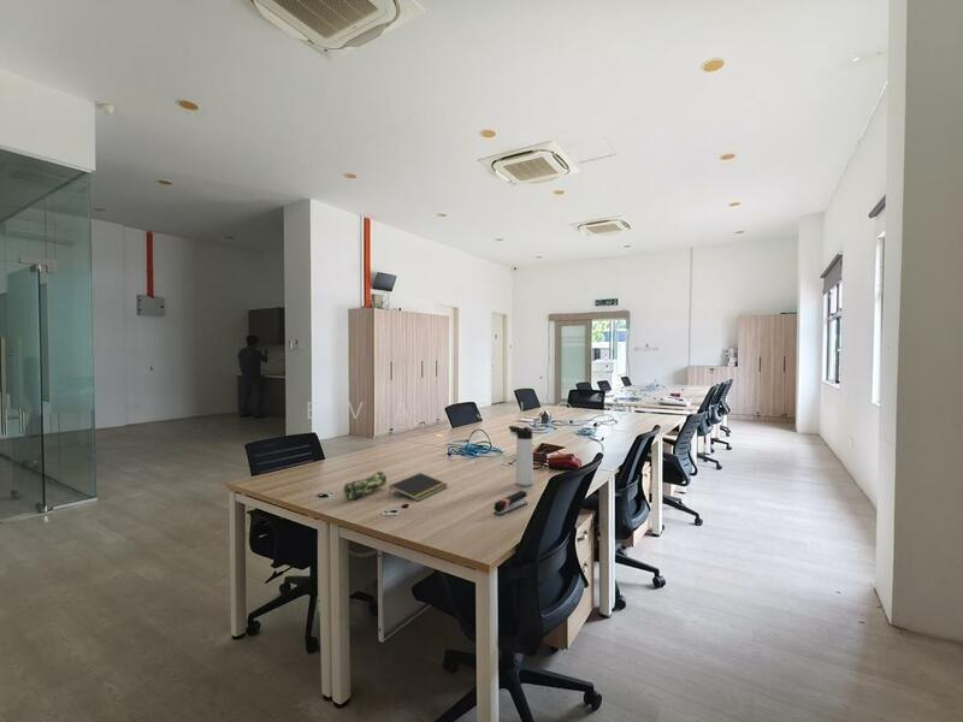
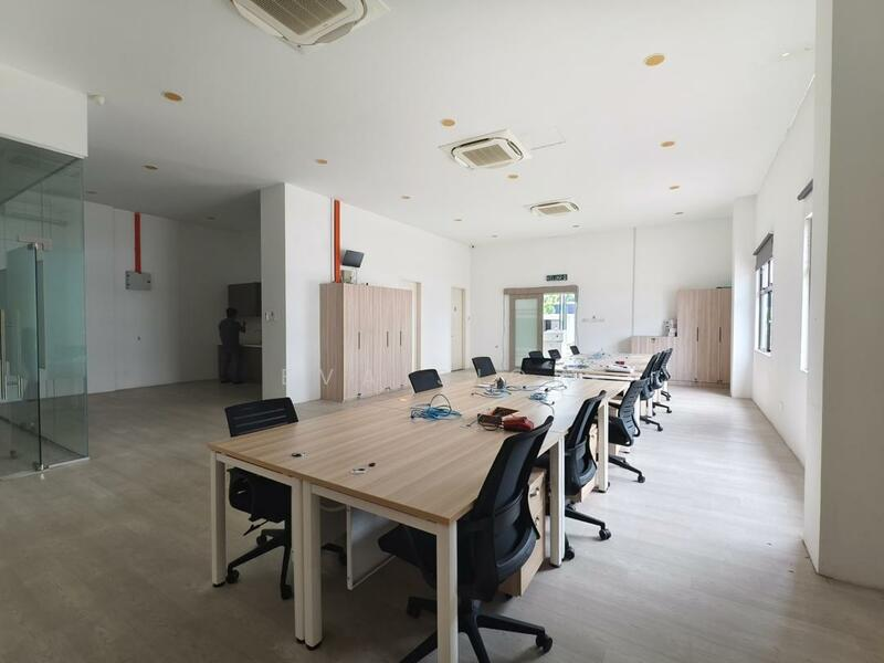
- pencil case (366, 484)
- notepad (419, 485)
- stapler (510, 502)
- thermos bottle (520, 455)
